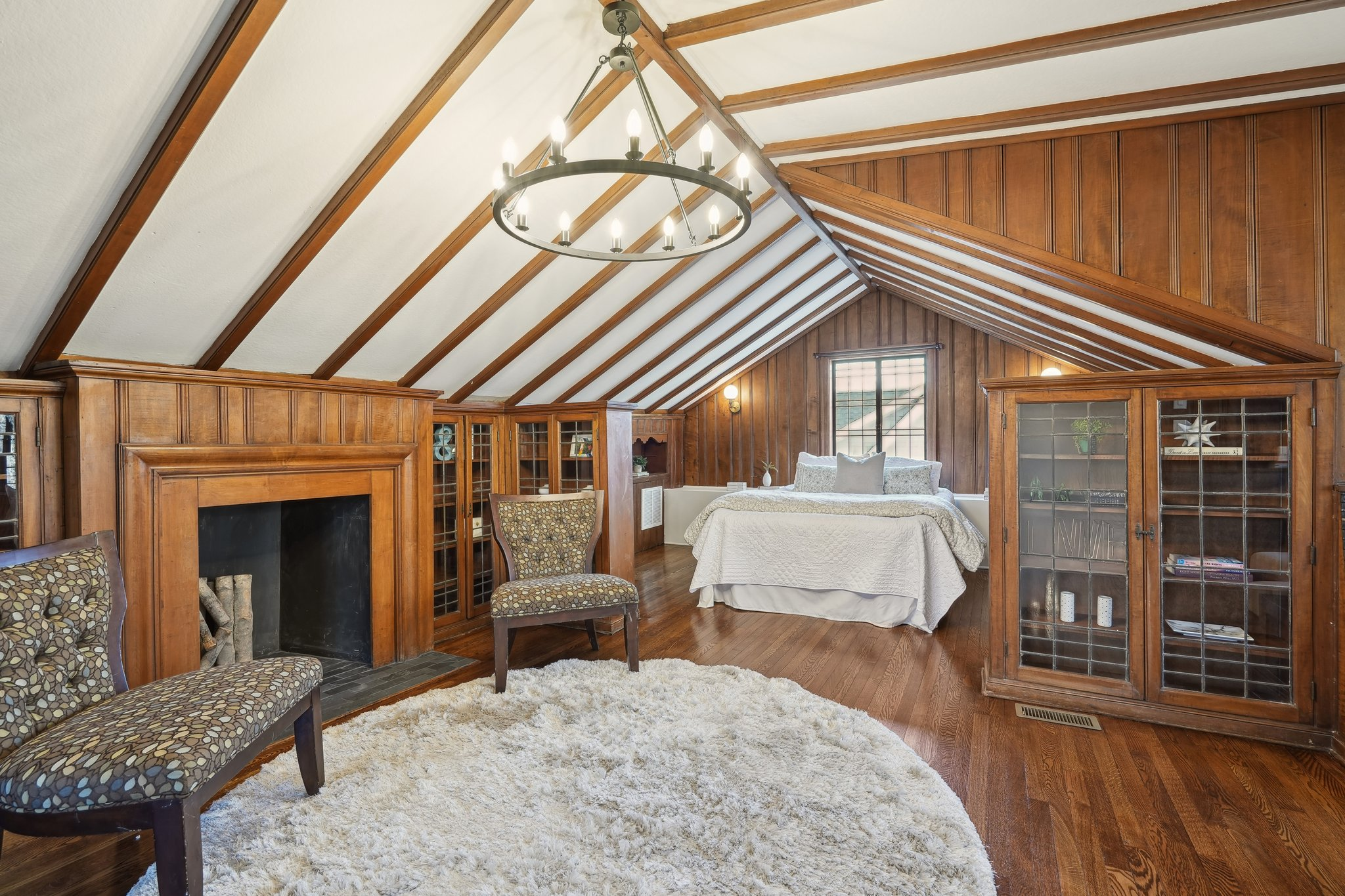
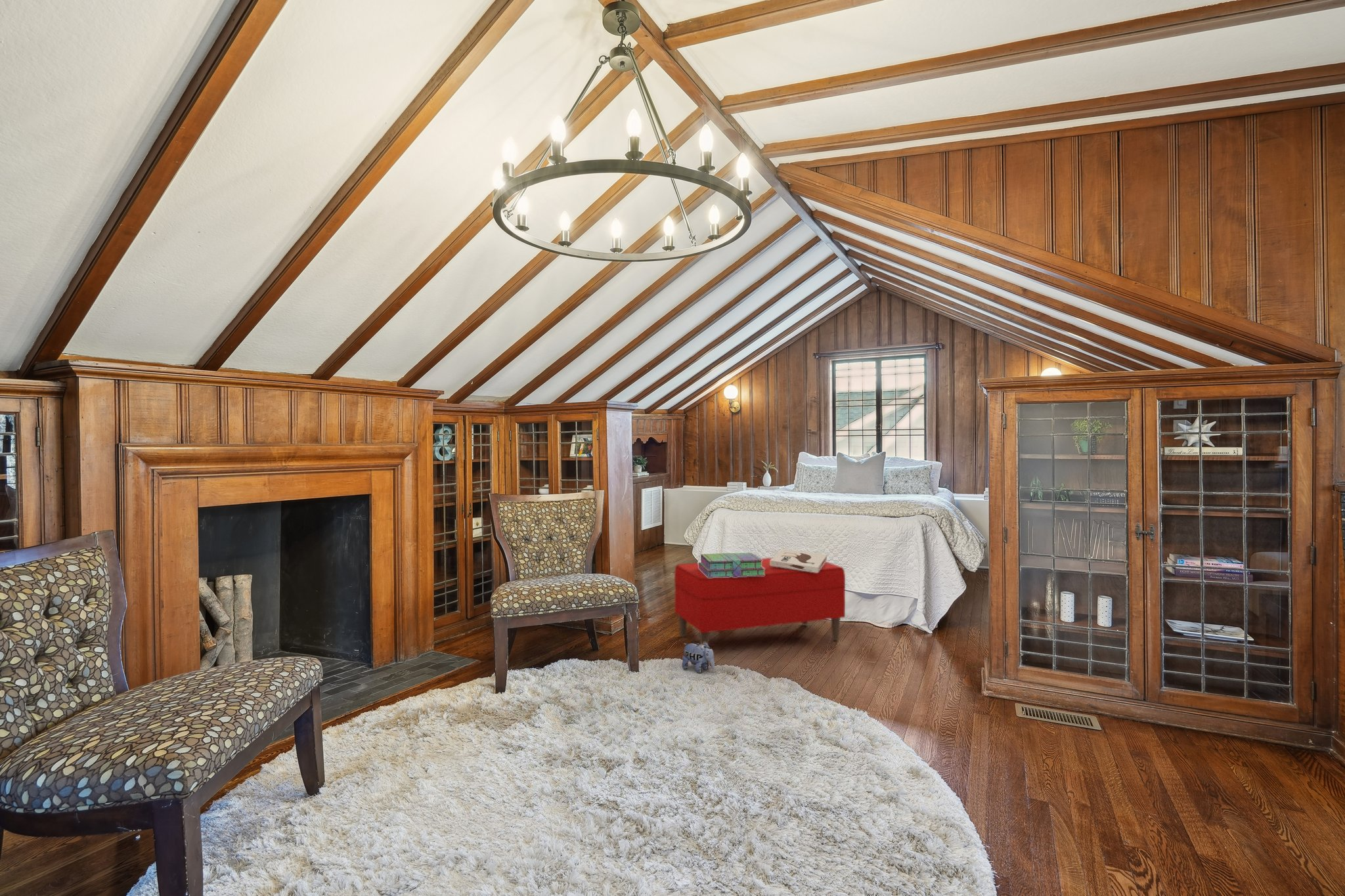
+ bench (759, 602)
+ stack of books (730, 564)
+ plush toy (698, 656)
+ decorative box (799, 563)
